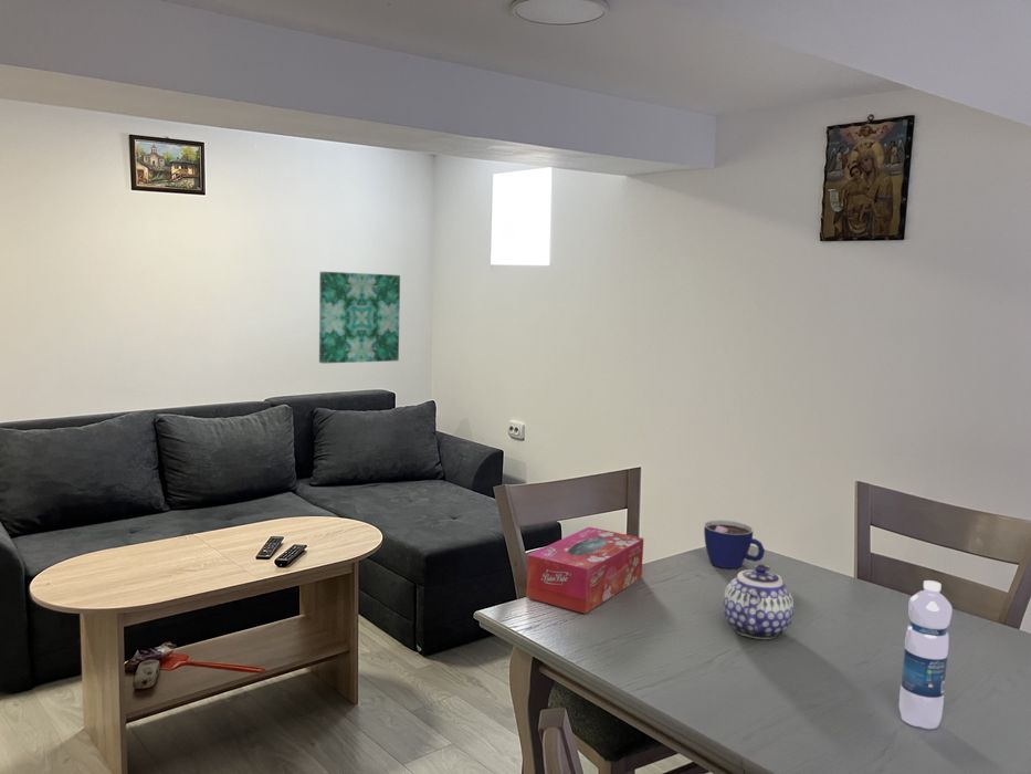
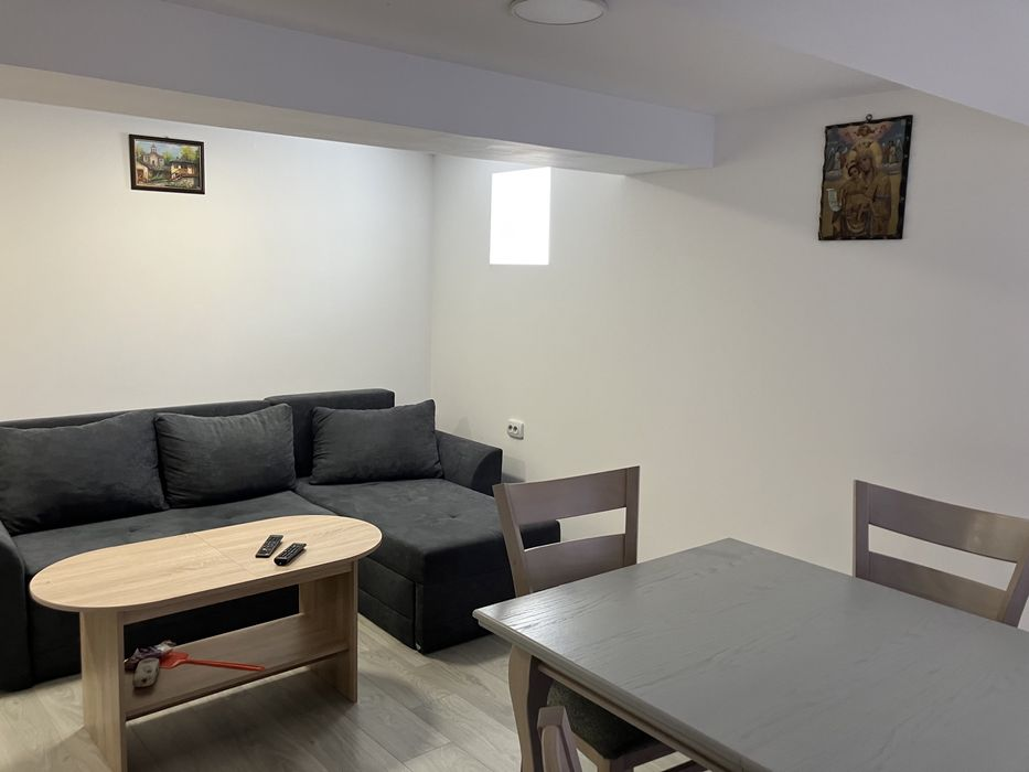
- water bottle (925, 652)
- cup (734, 546)
- teapot (758, 597)
- tissue box (587, 566)
- wall art (360, 317)
